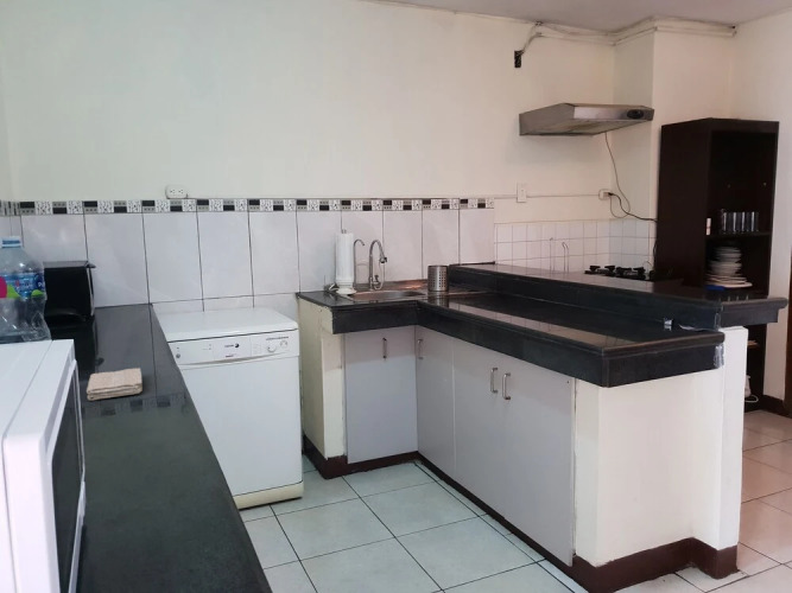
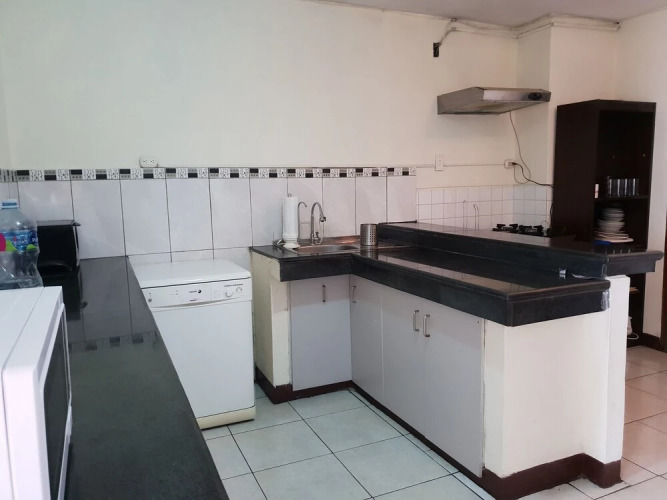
- washcloth (115, 382)
